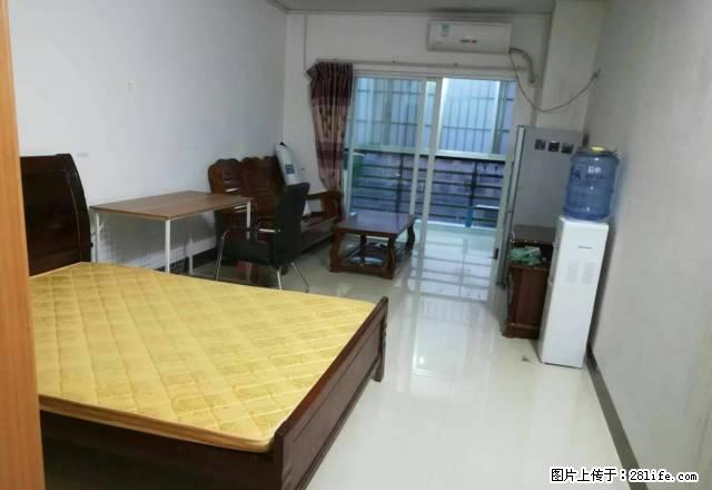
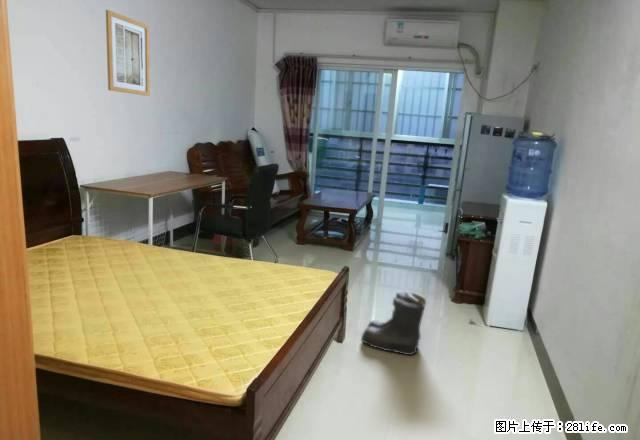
+ wall art (129, 56)
+ boots (393, 318)
